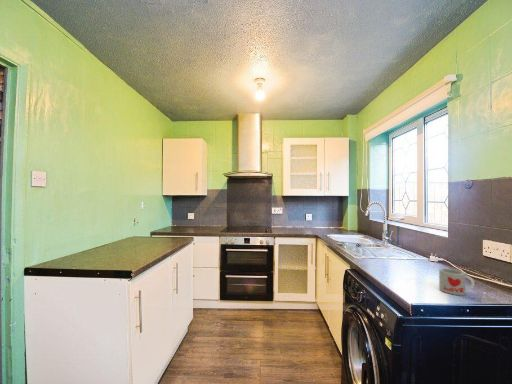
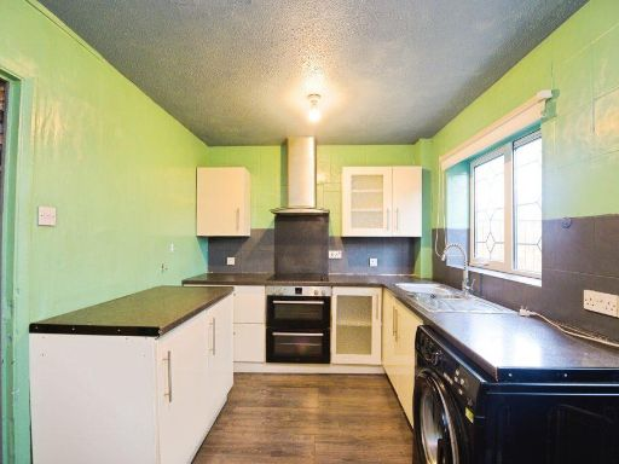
- mug (456, 281)
